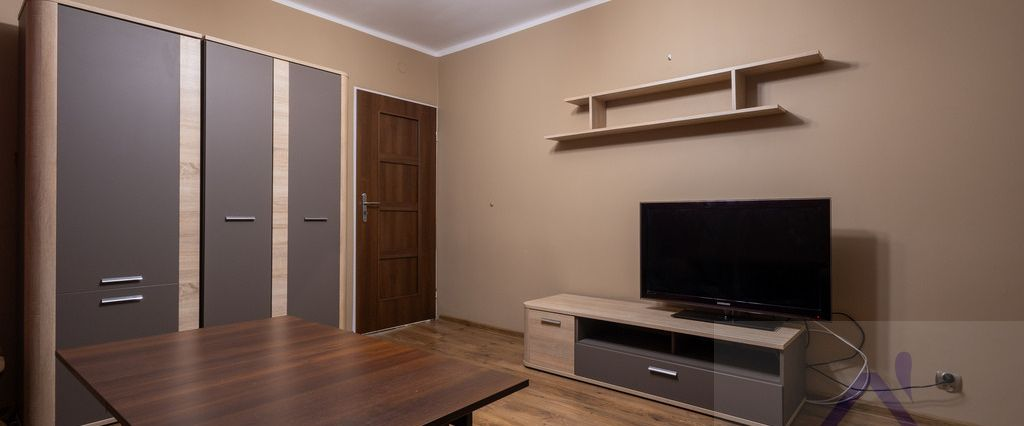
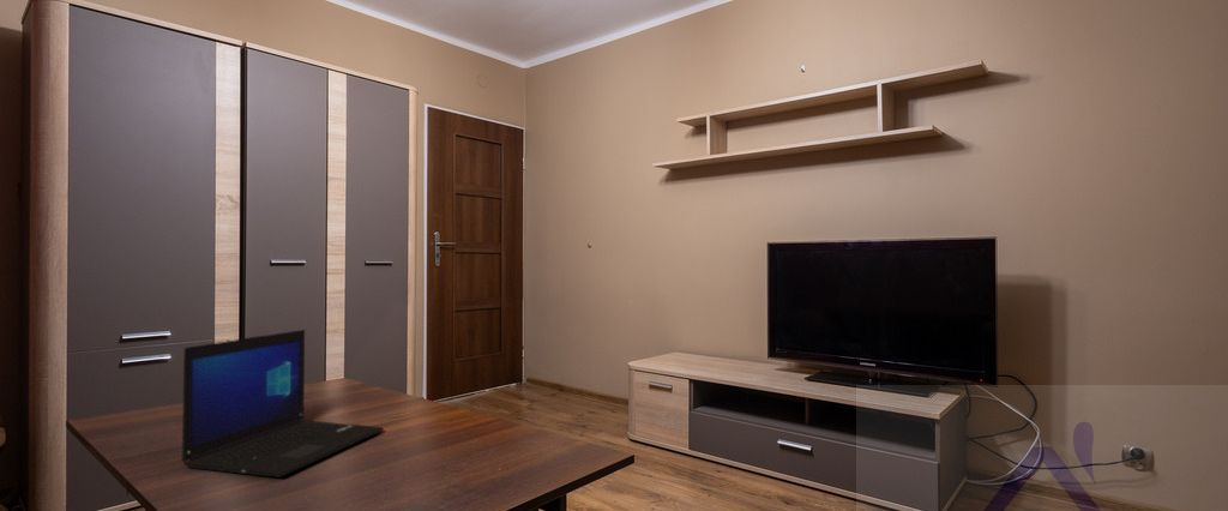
+ laptop (291, 393)
